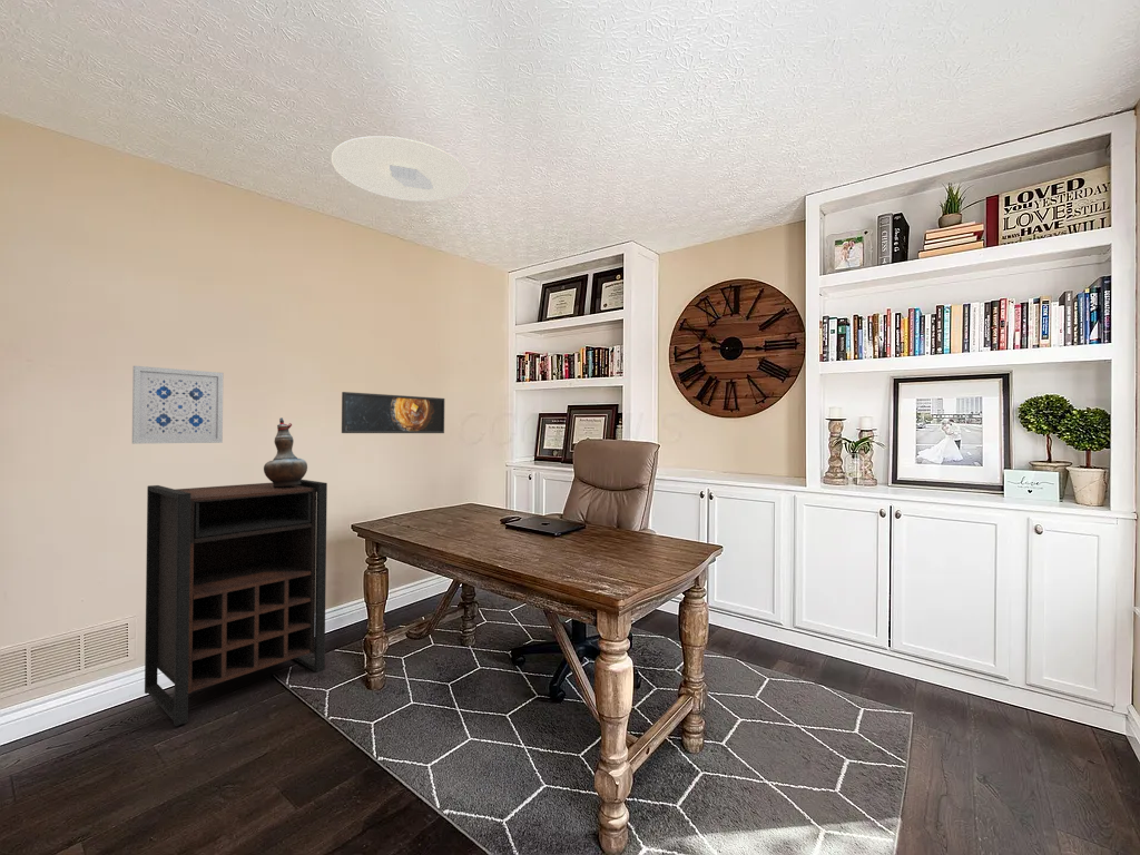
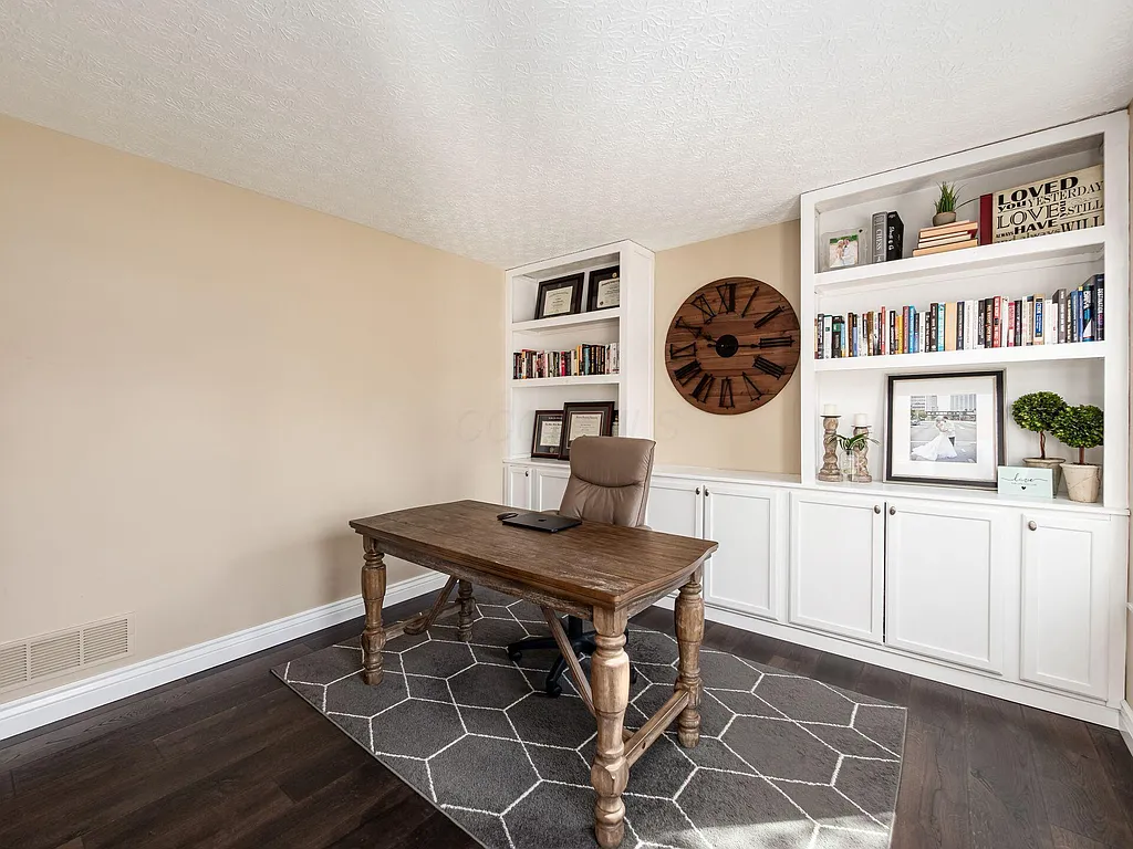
- ceiling light (403, 166)
- shelving unit (239, 582)
- decorative vase (286, 452)
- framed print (396, 414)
- wall art (179, 406)
